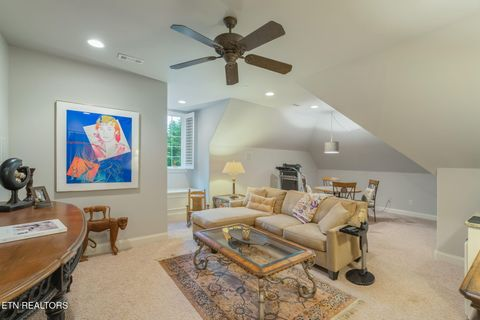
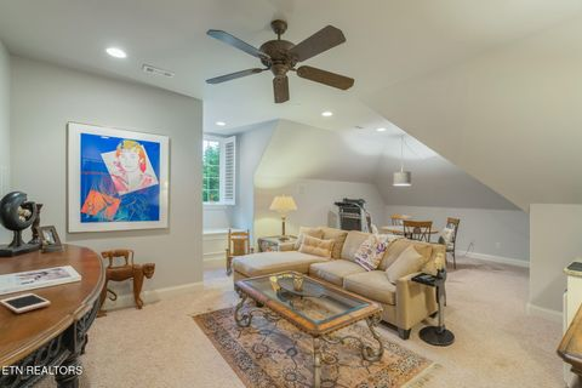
+ cell phone (24, 302)
